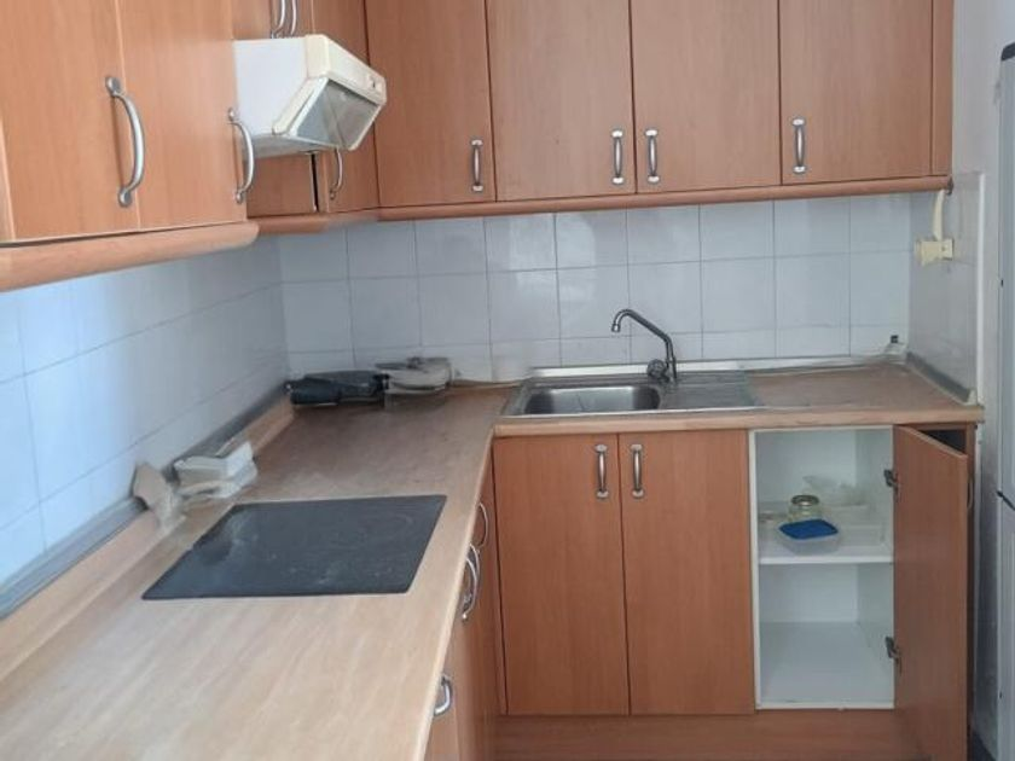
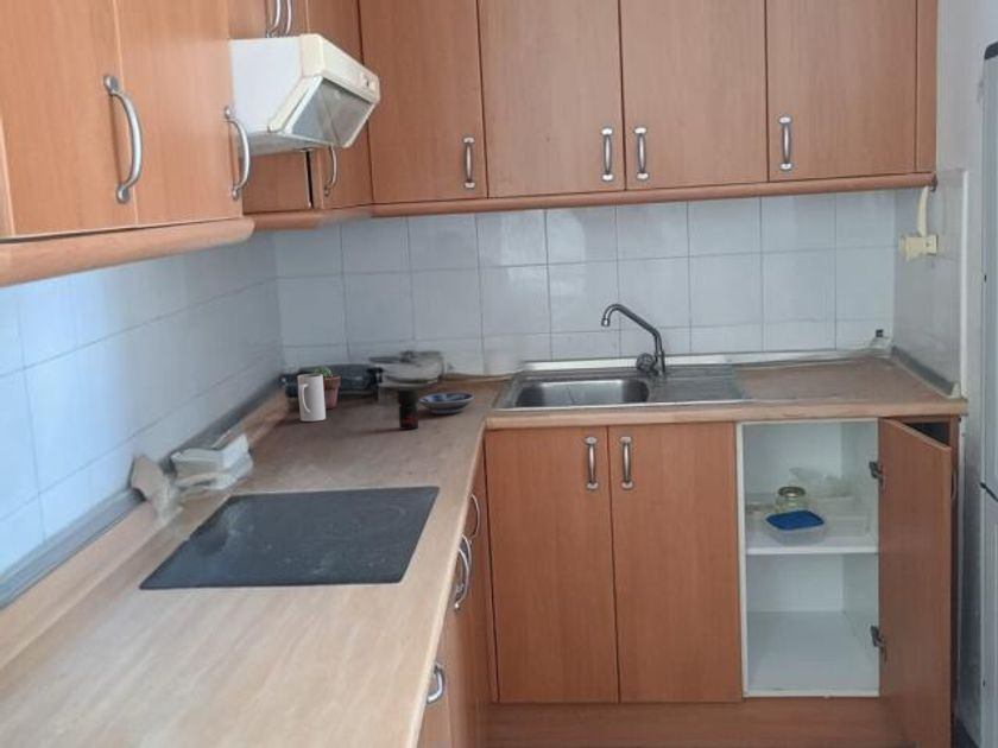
+ potted succulent (324, 386)
+ jar (408, 407)
+ mug (309, 398)
+ bowl (447, 404)
